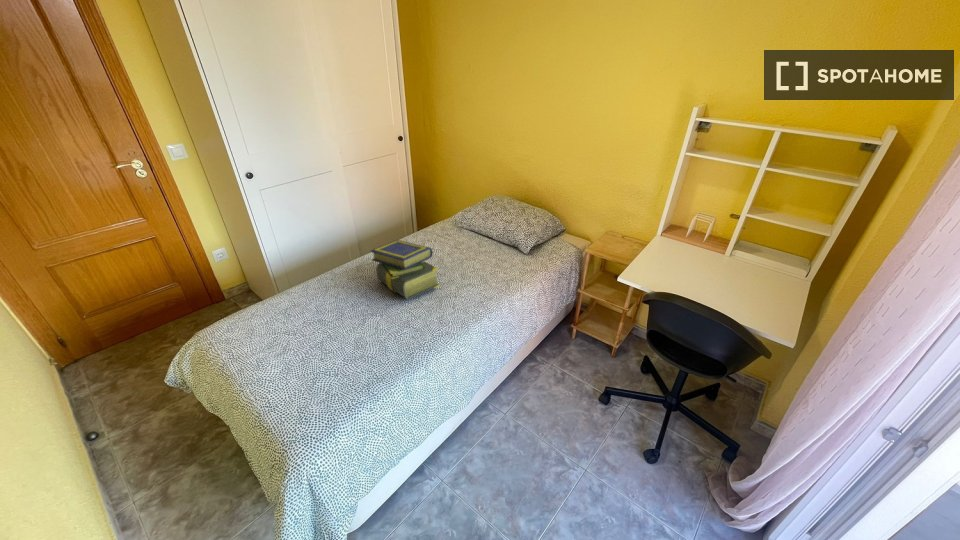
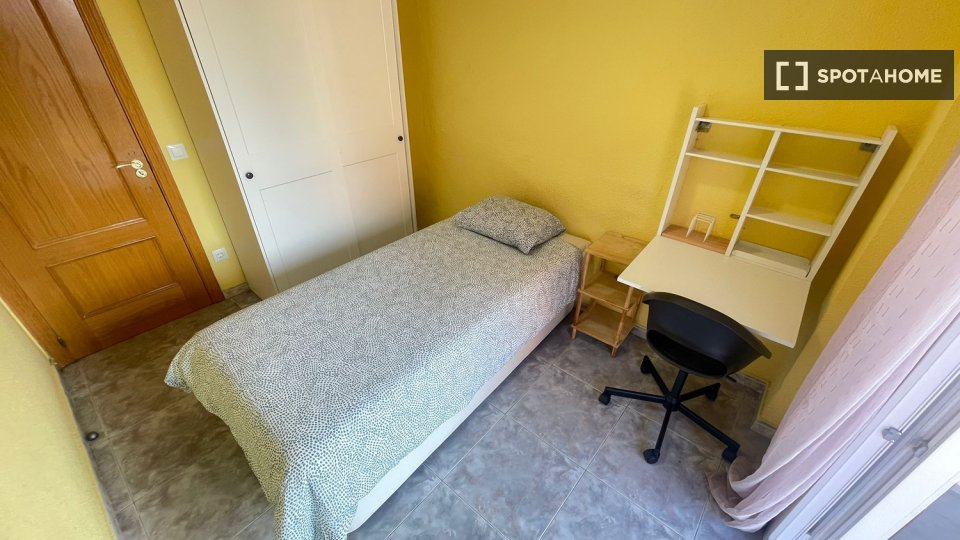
- stack of books (403, 266)
